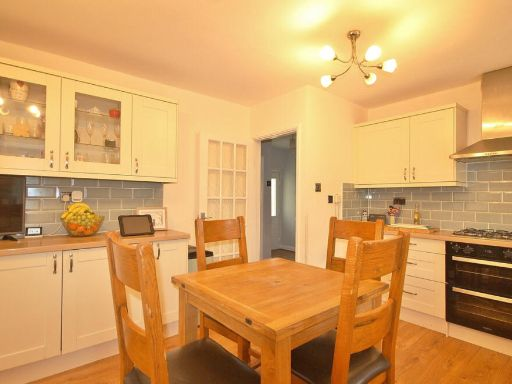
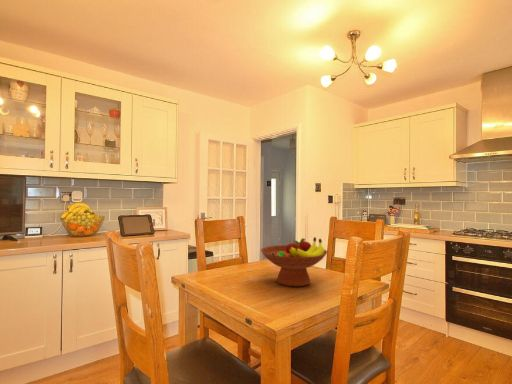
+ fruit bowl (293, 260)
